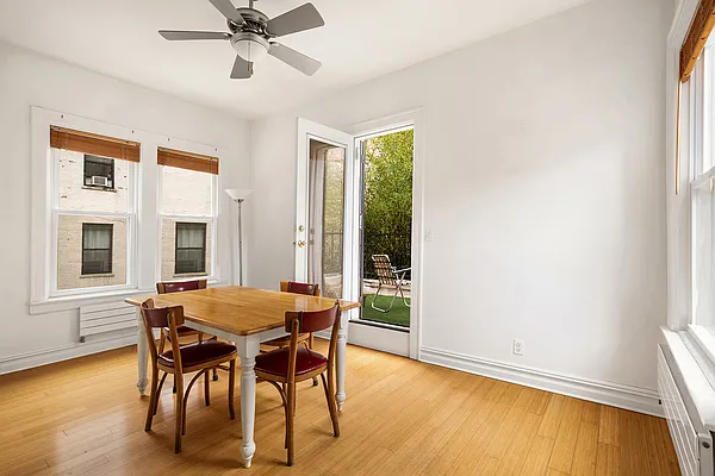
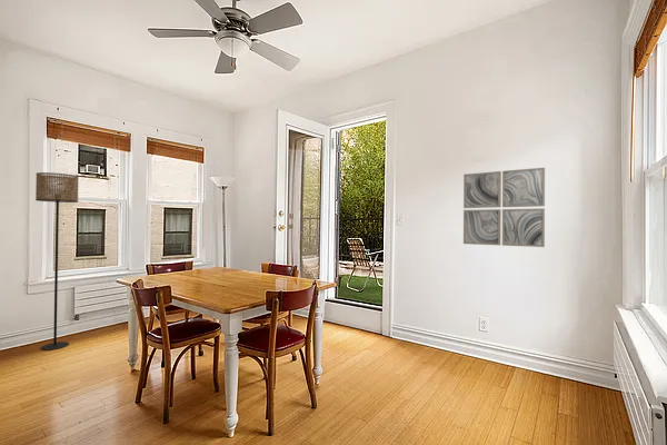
+ wall art (500, 209)
+ floor lamp (56, 260)
